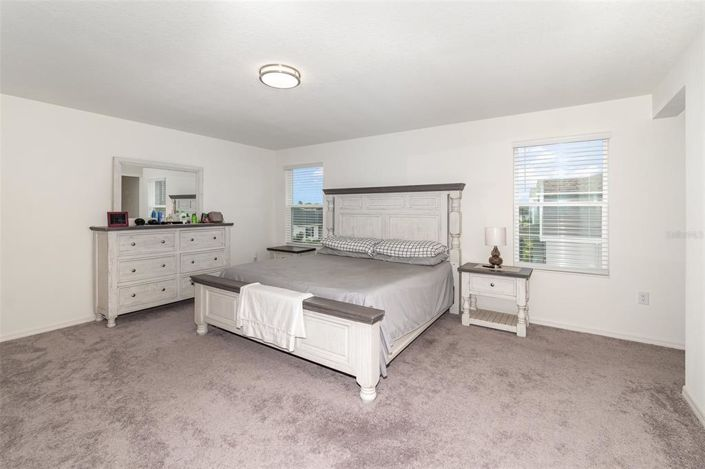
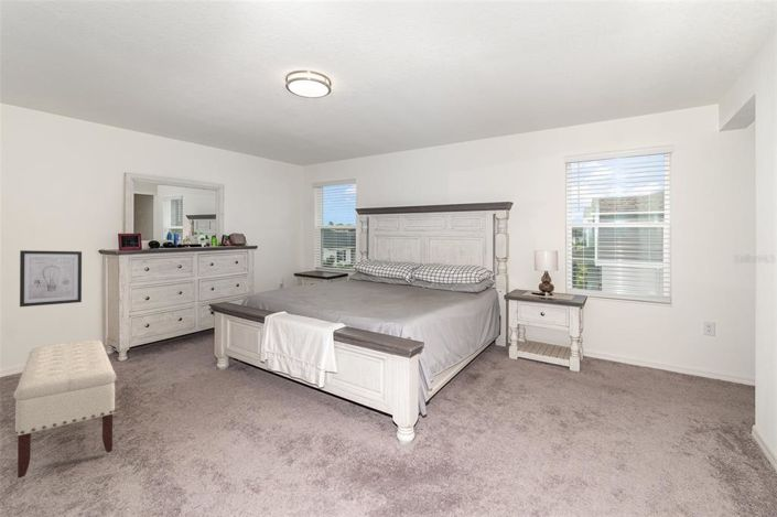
+ bench (67, 392)
+ wall art (52, 277)
